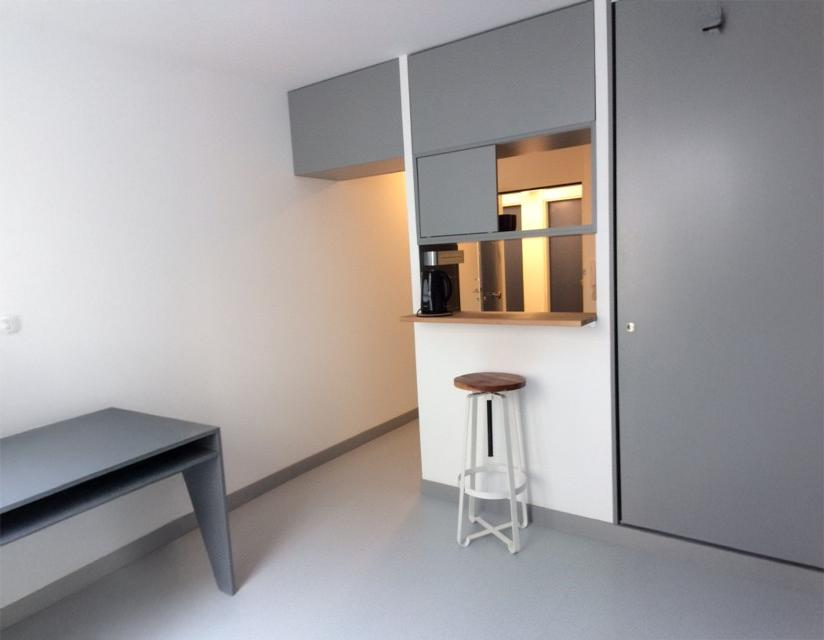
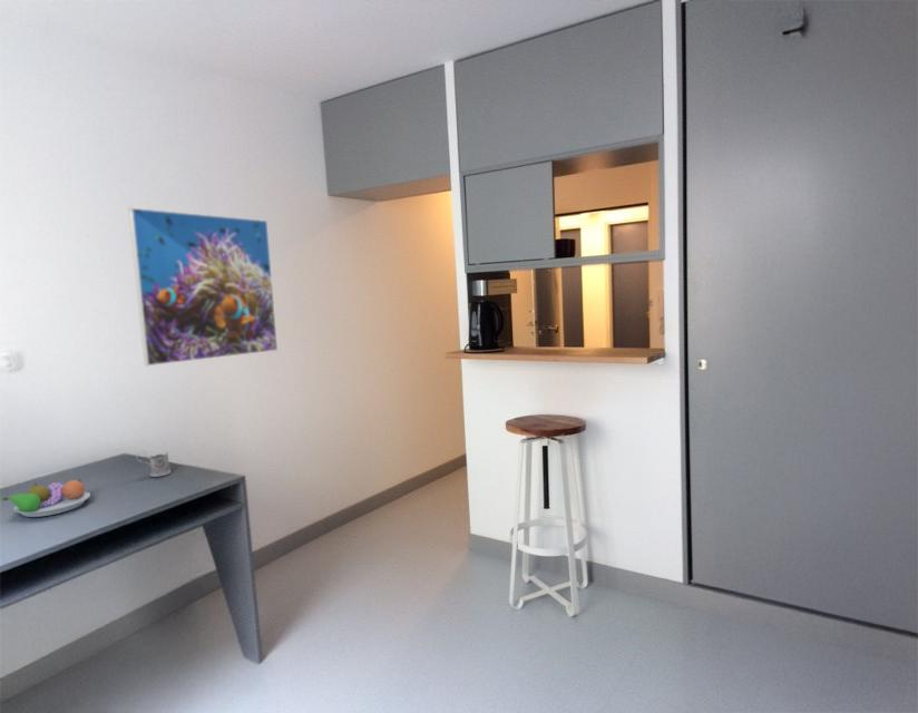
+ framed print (211, 286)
+ tea glass holder (154, 461)
+ fruit bowl (49, 495)
